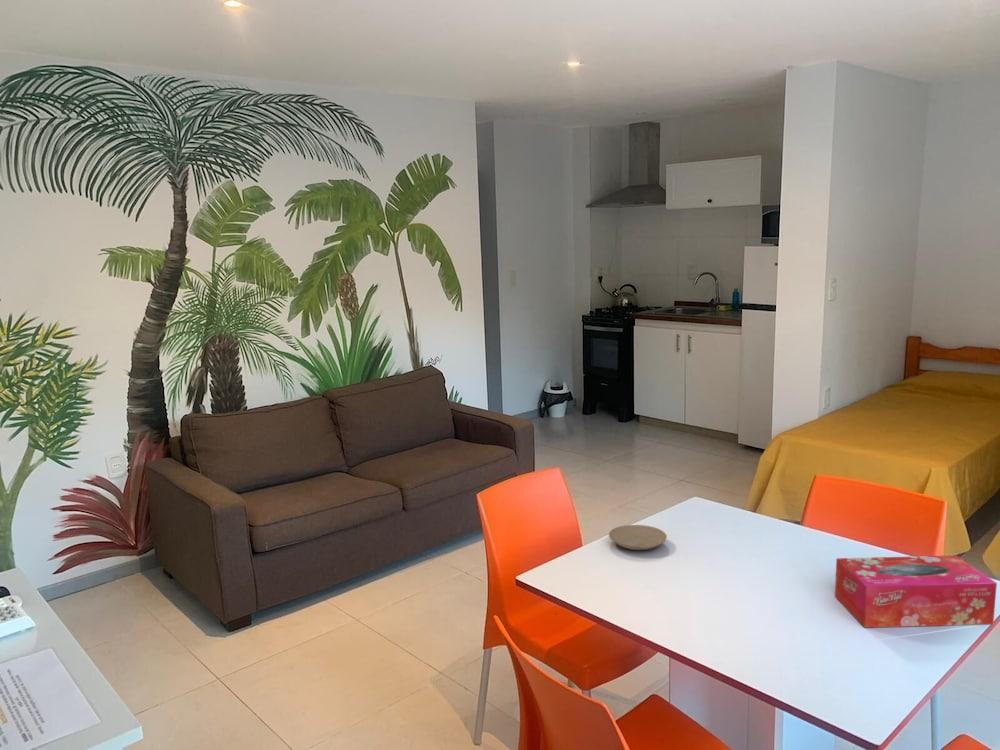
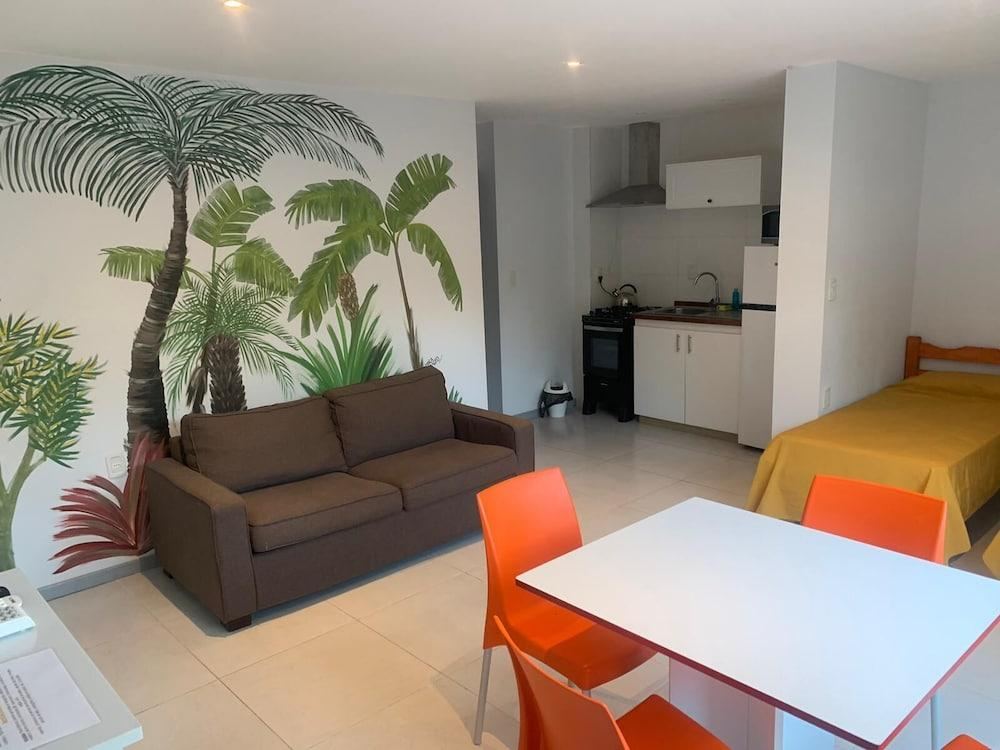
- plate (637, 539)
- tissue box (911, 590)
